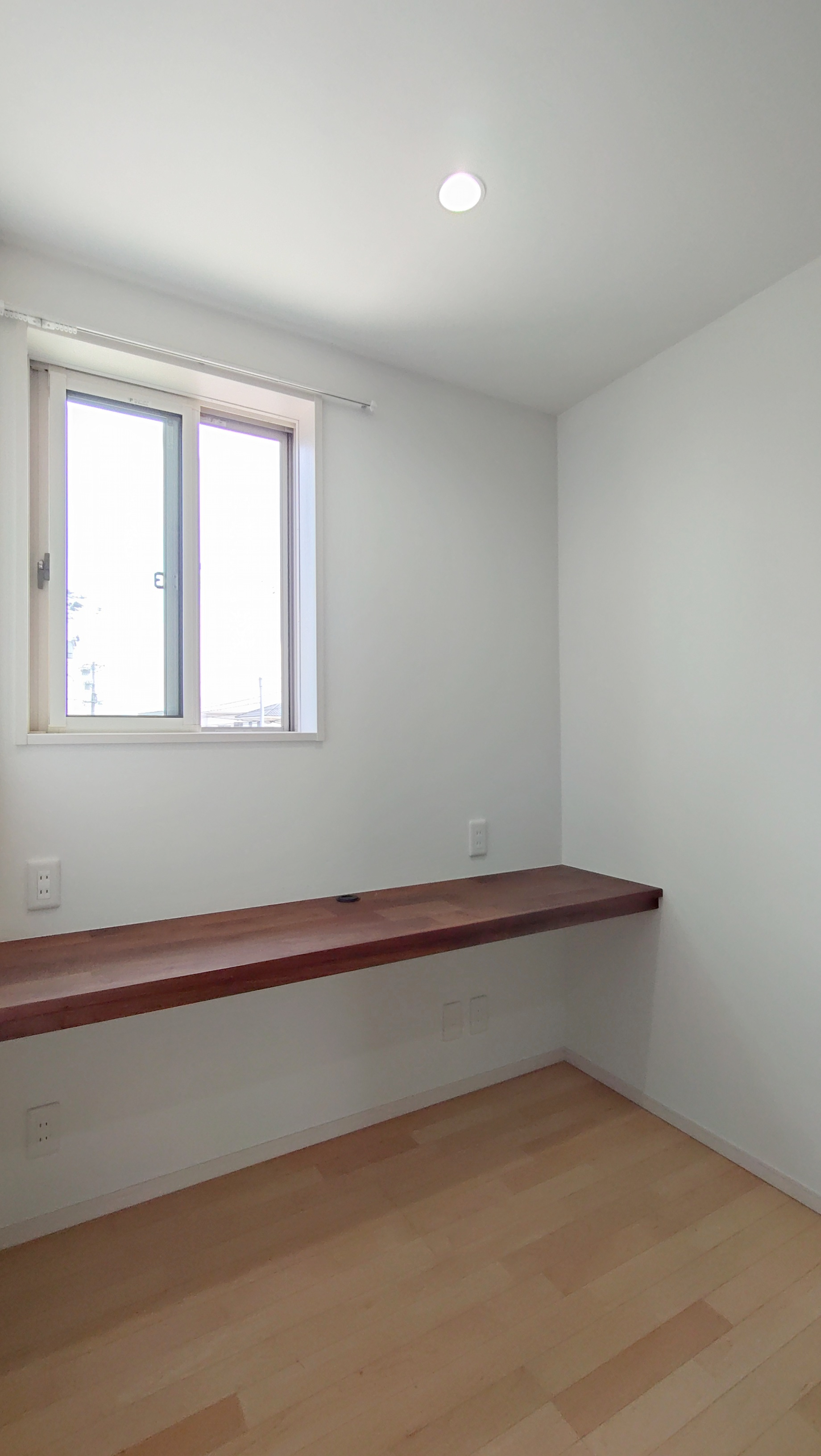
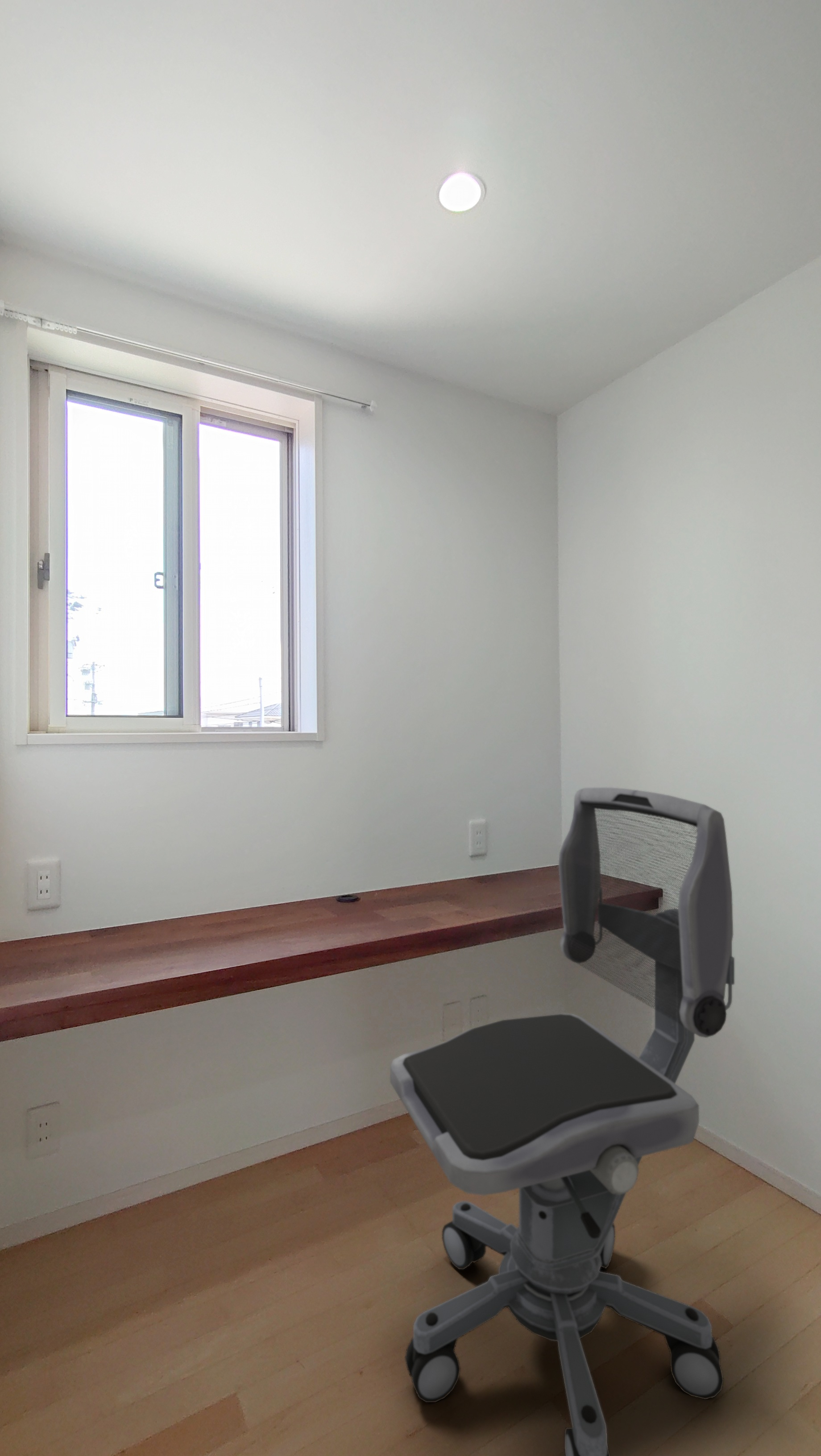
+ office chair (561, 1067)
